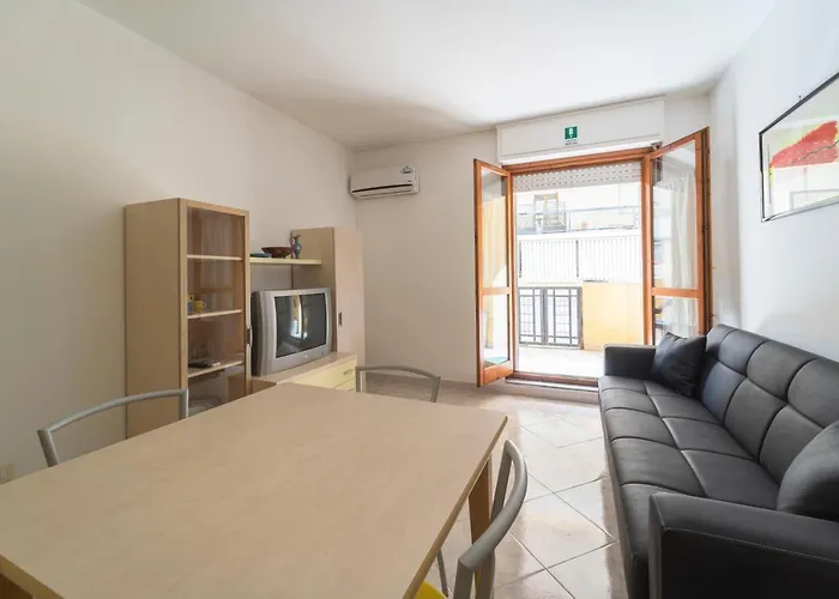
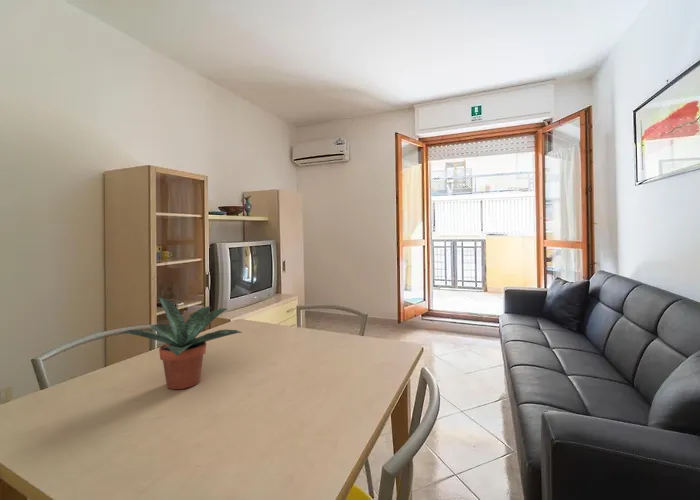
+ potted plant (183, 340)
